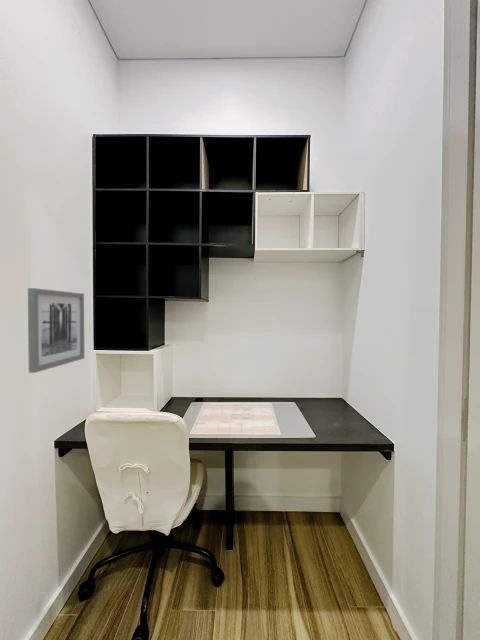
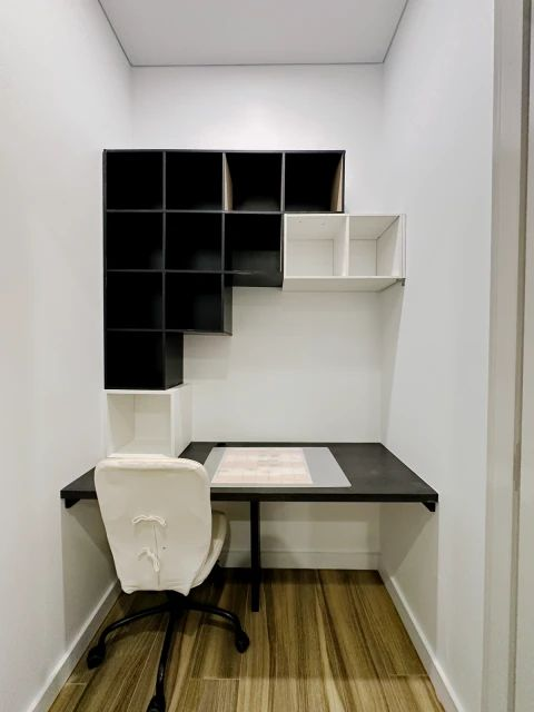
- wall art (60, 328)
